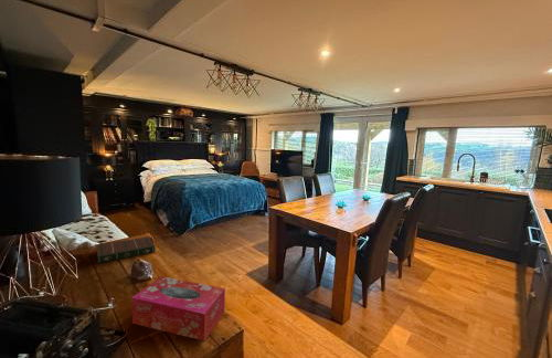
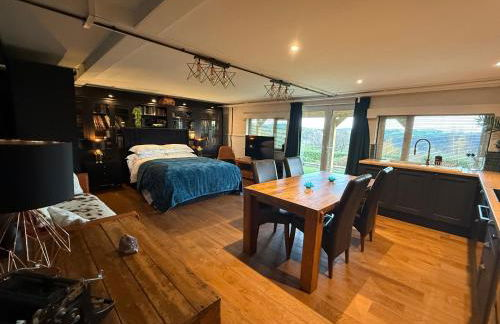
- tissue box (180, 305)
- book (126, 249)
